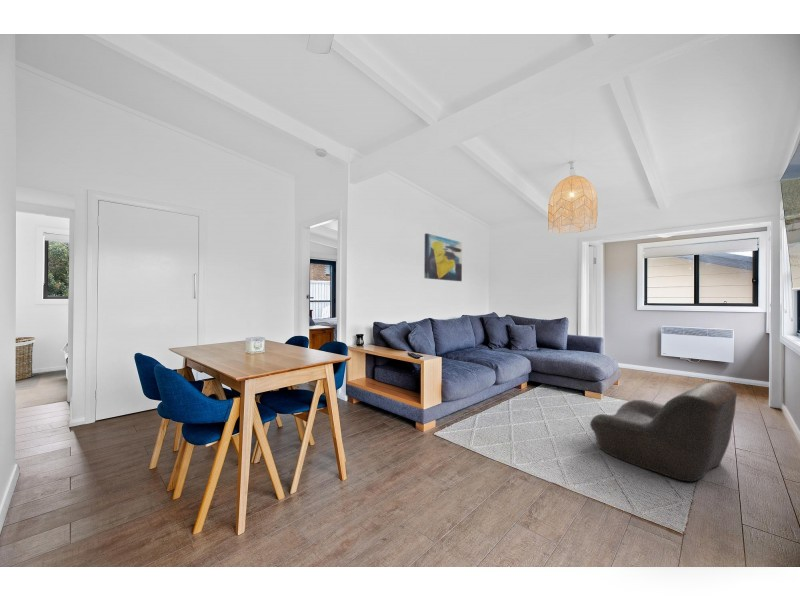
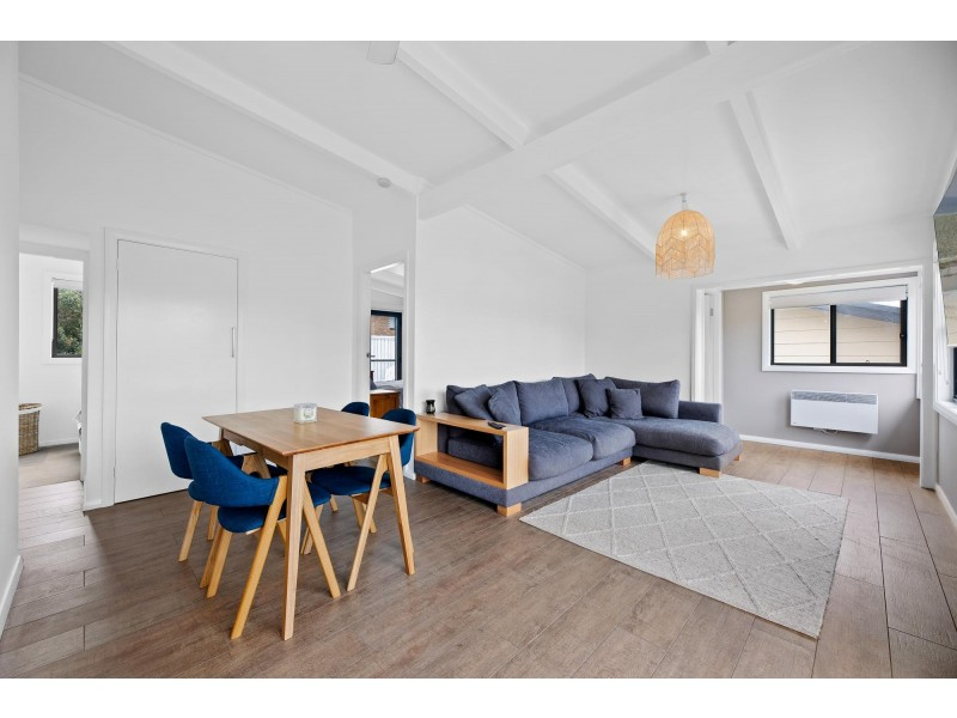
- armchair (656, 416)
- wall art (444, 259)
